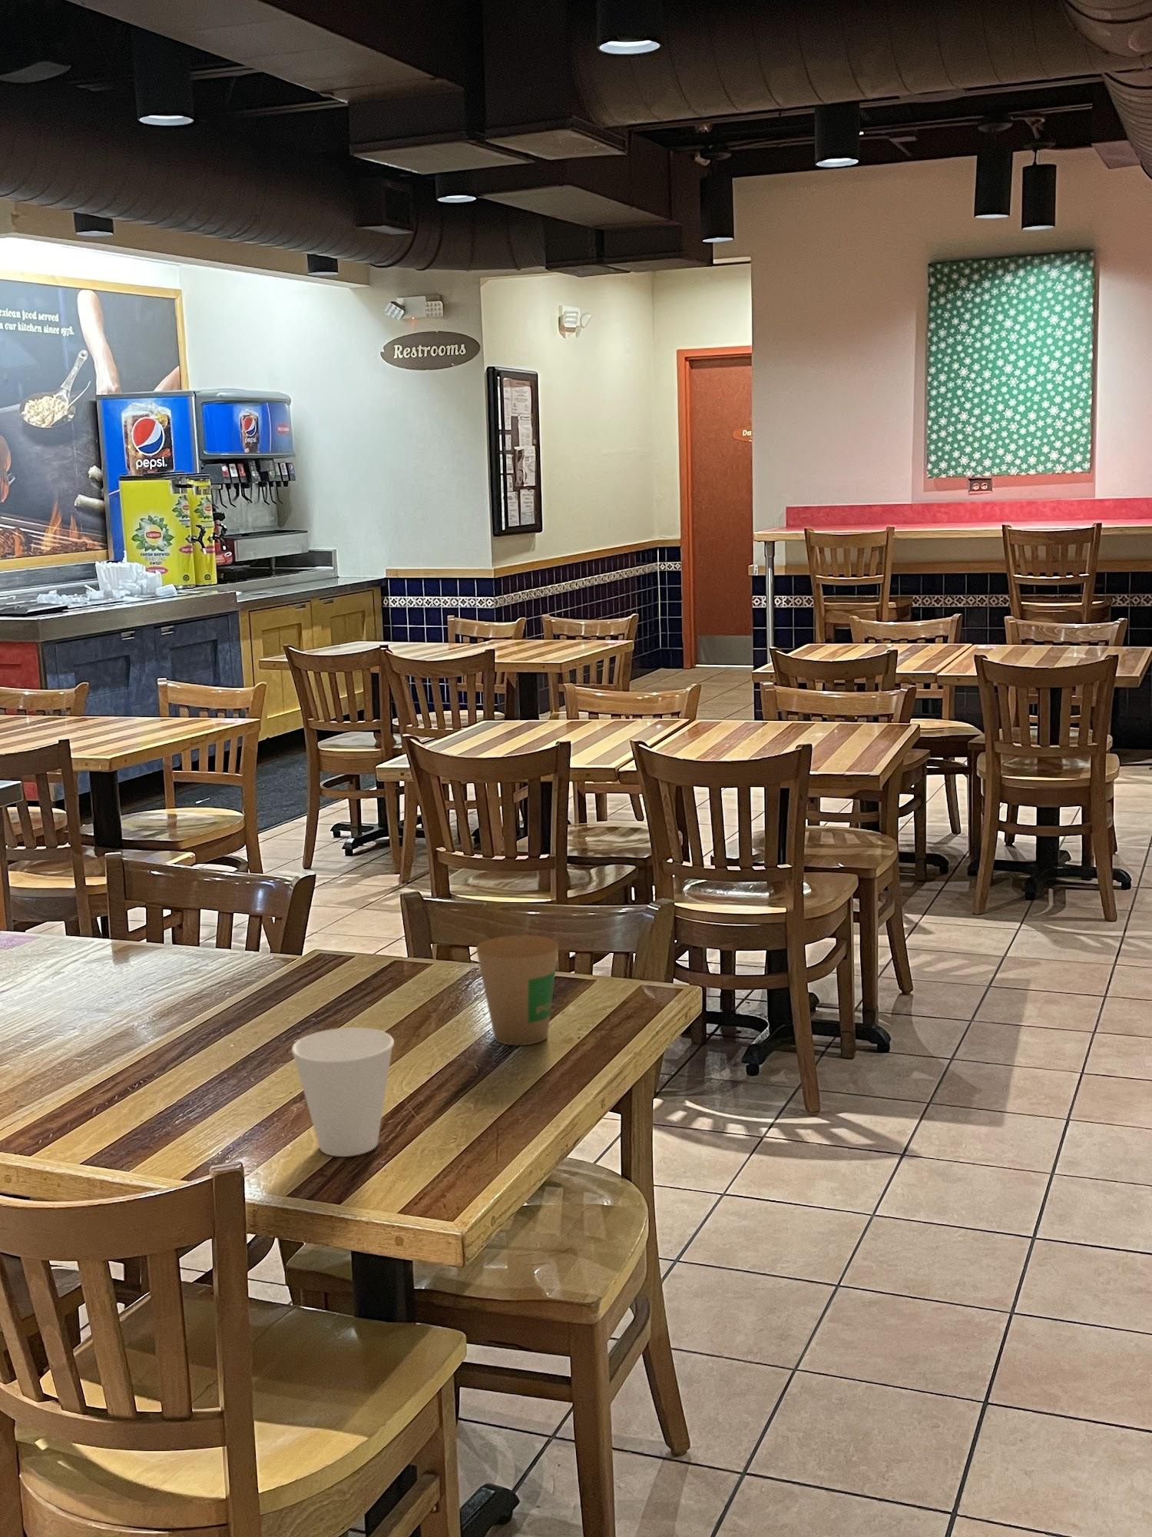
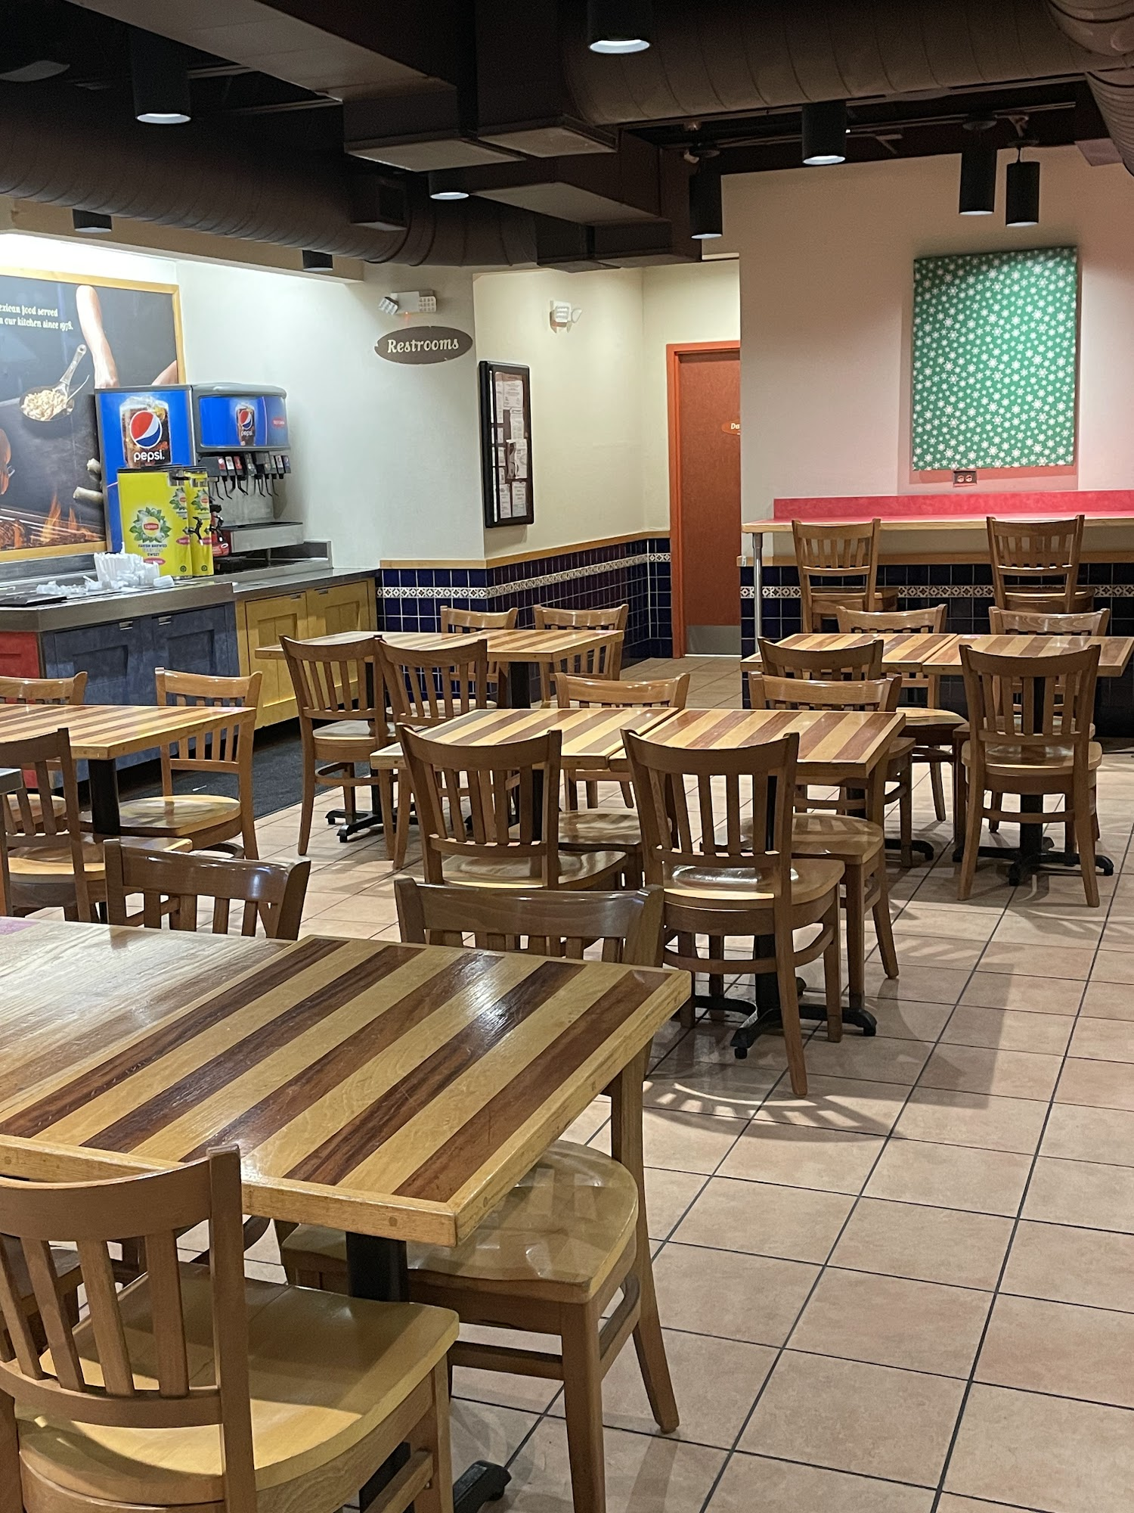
- cup (346, 1094)
- paper cup (519, 991)
